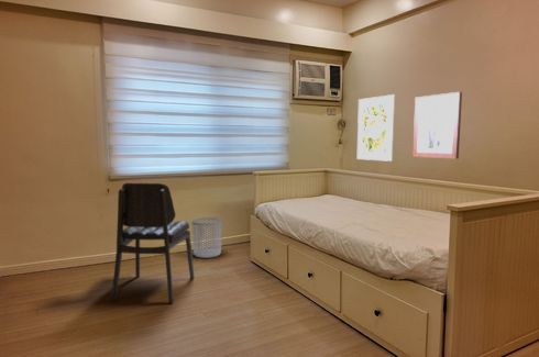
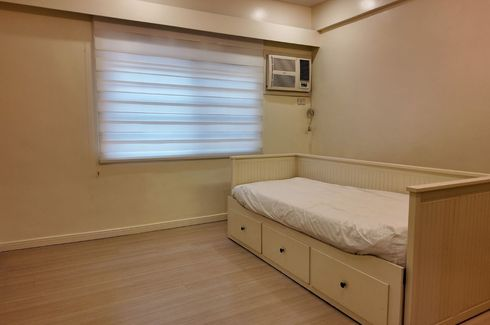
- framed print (374, 129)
- chair (153, 235)
- wall art (436, 126)
- waste bin (207, 237)
